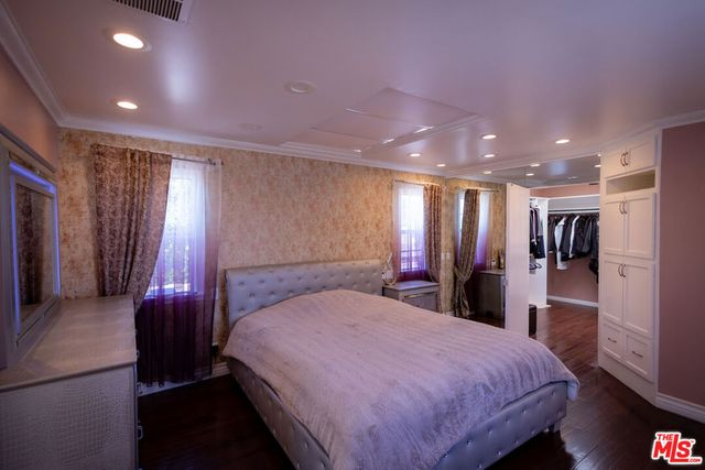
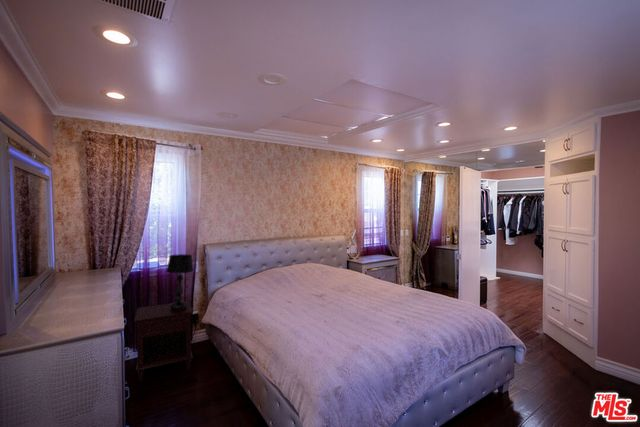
+ table lamp (178, 282)
+ nightstand (165, 338)
